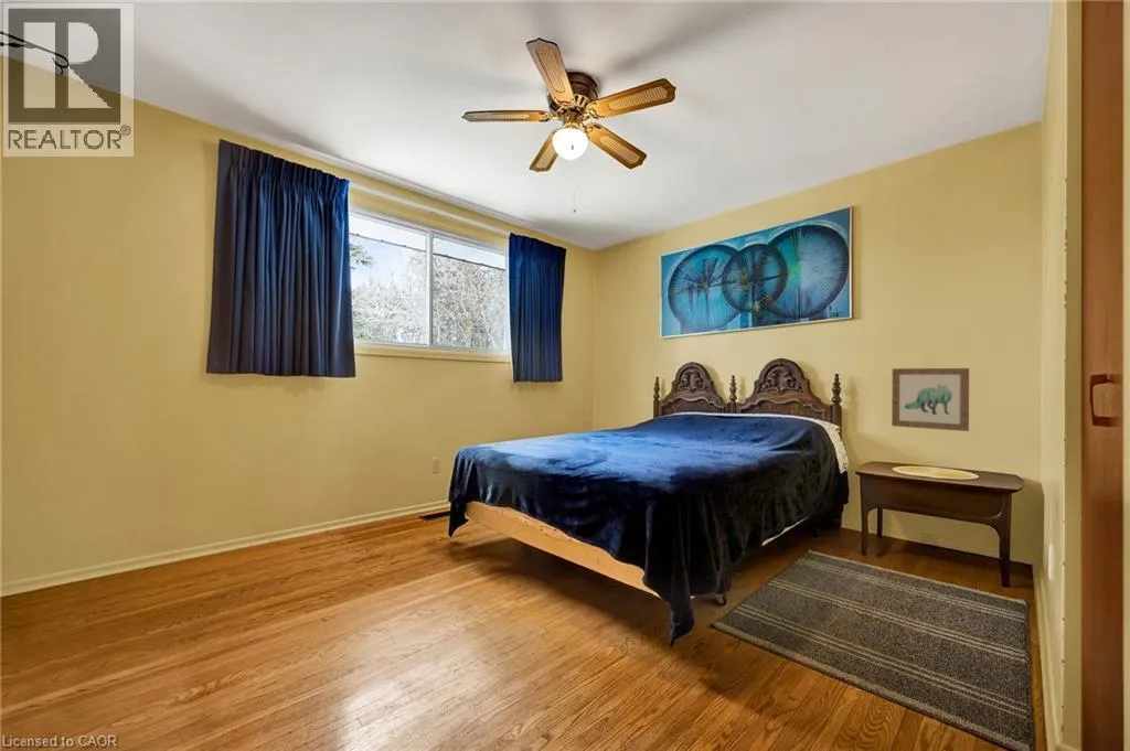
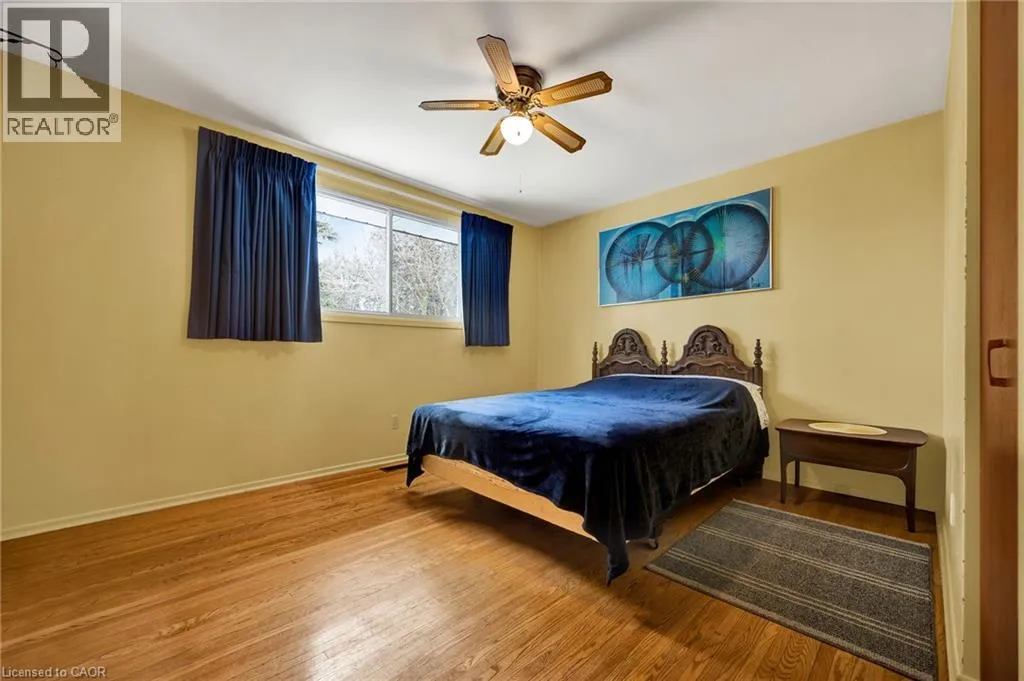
- wall art (928, 398)
